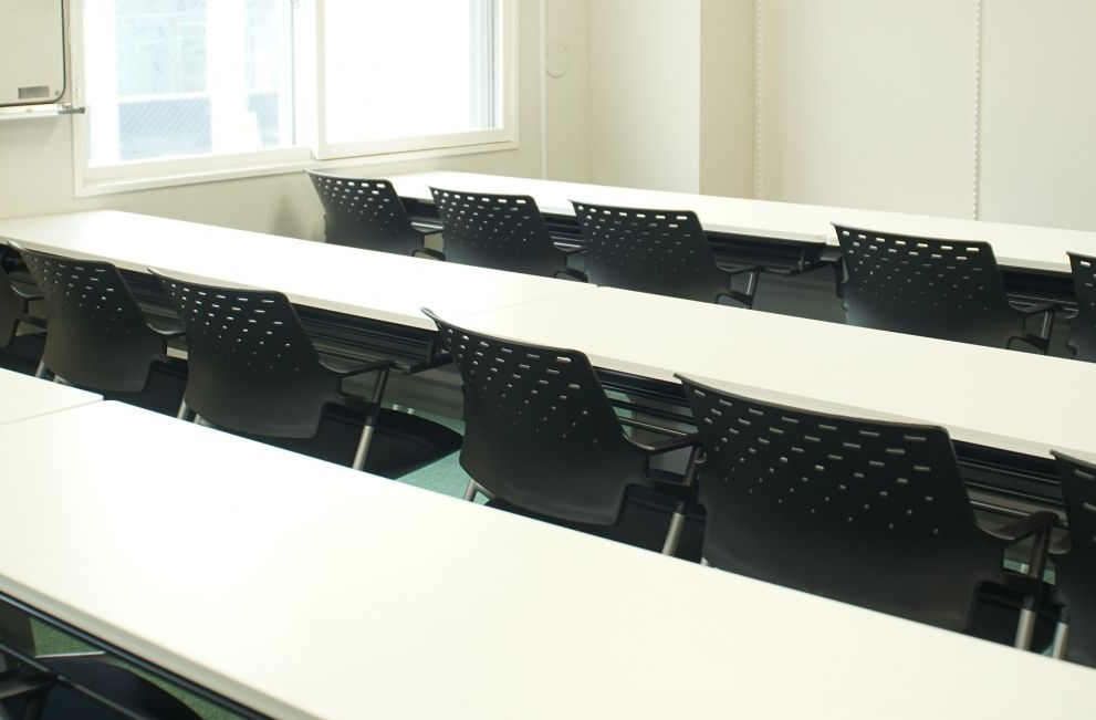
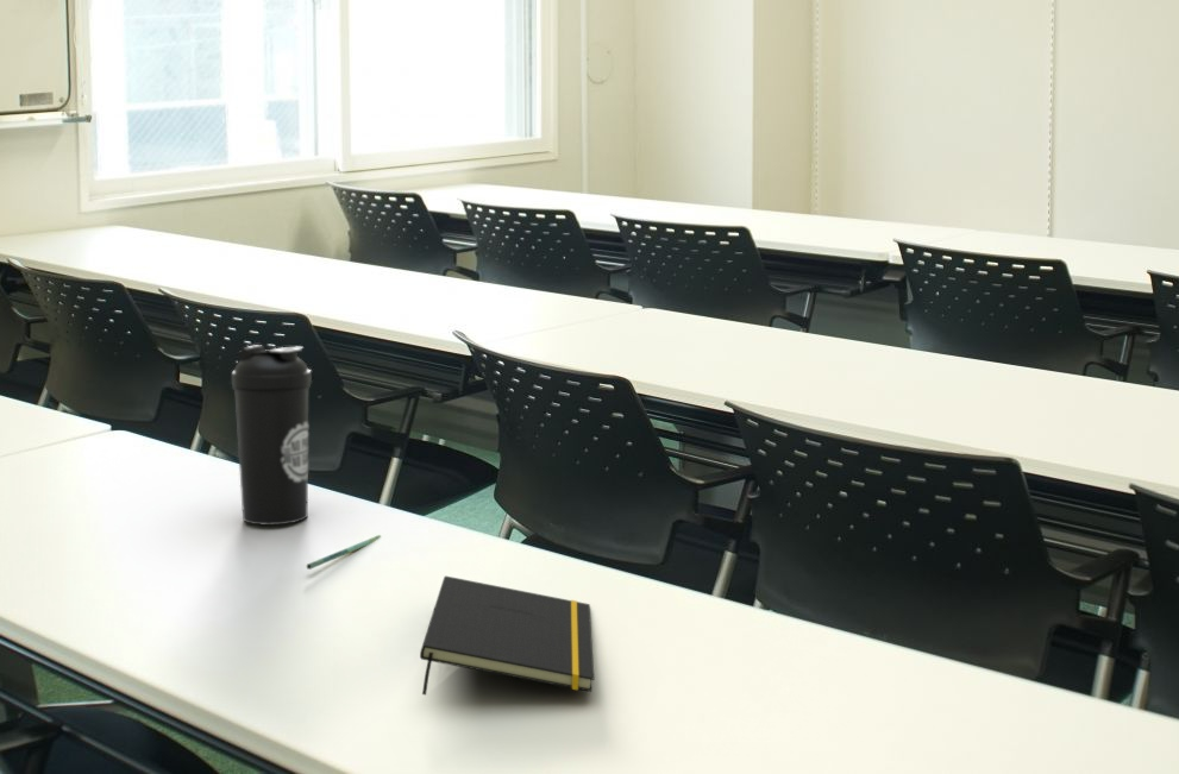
+ notepad (512, 629)
+ water bottle (272, 433)
+ pen (345, 550)
